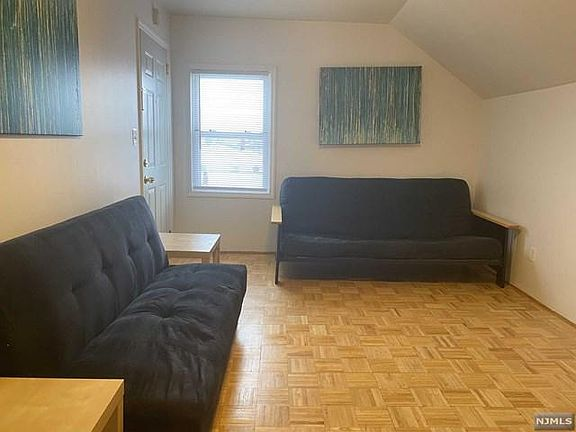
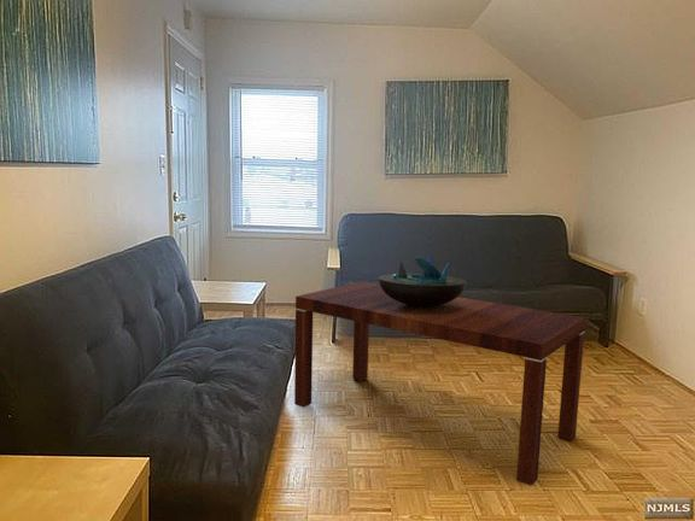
+ decorative bowl (421, 280)
+ coffee table (437, 338)
